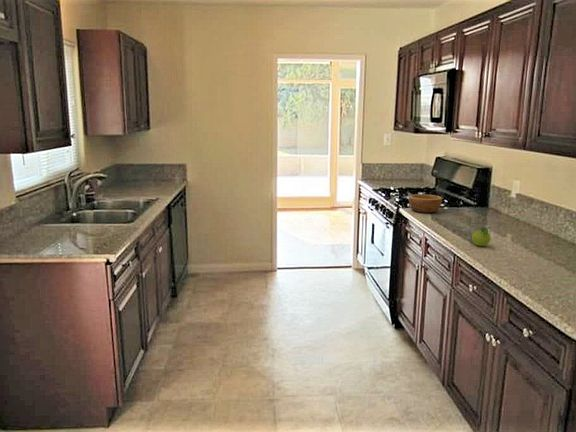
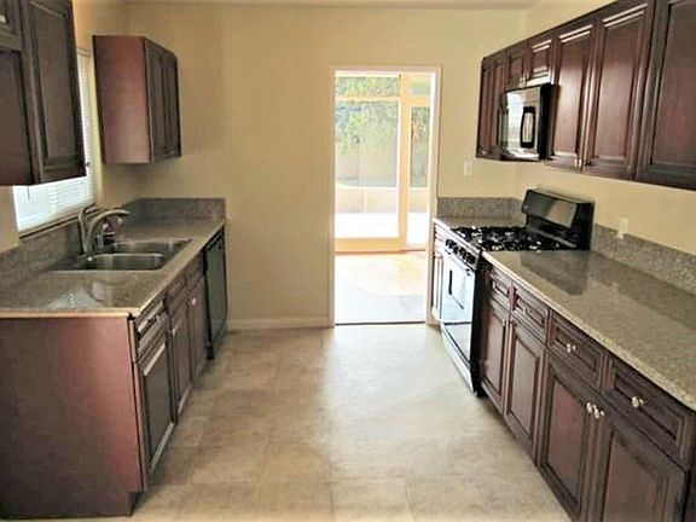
- fruit (482, 236)
- bowl (425, 203)
